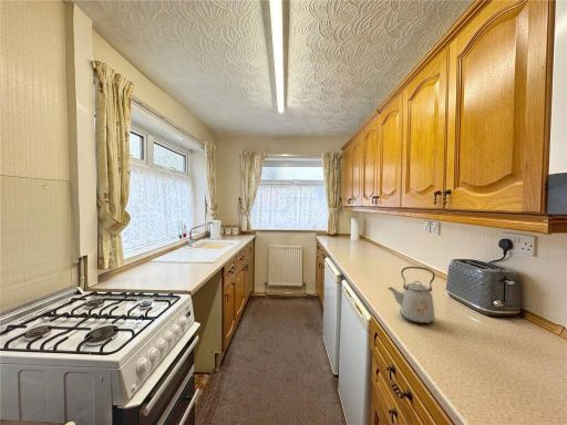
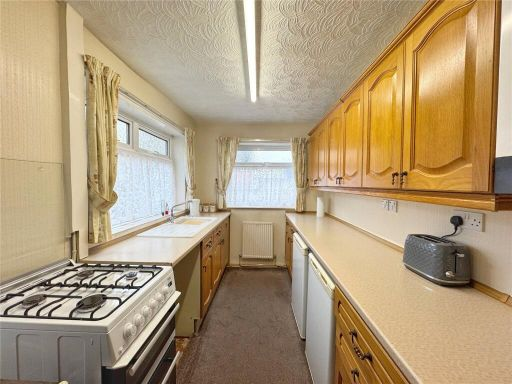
- kettle (410, 292)
